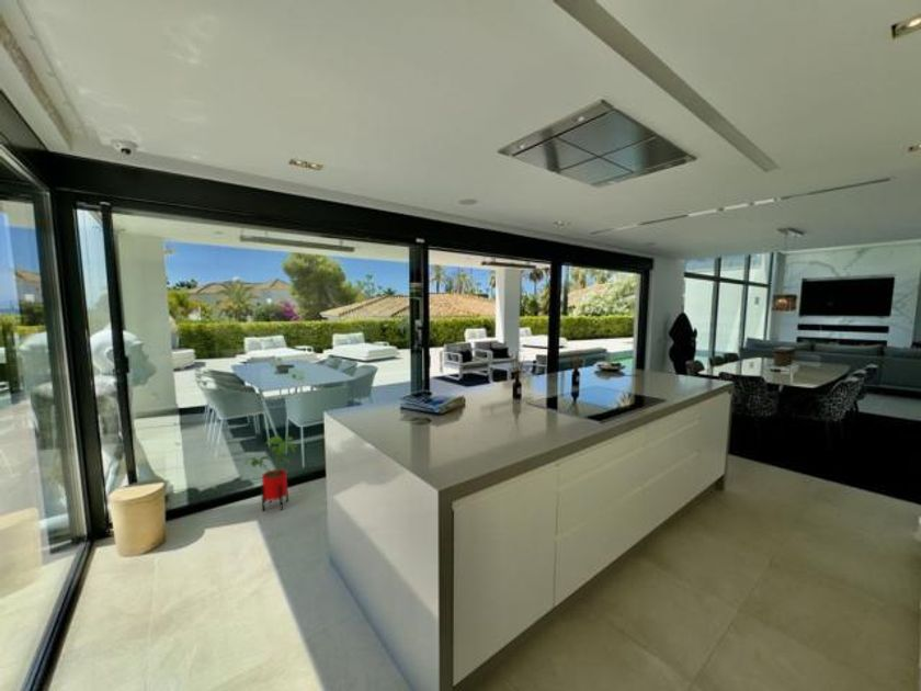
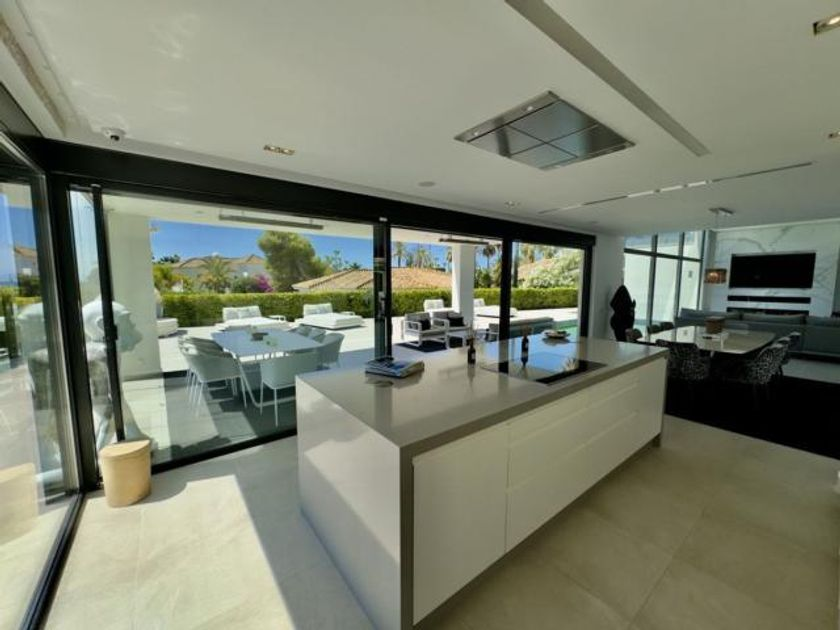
- house plant (273, 471)
